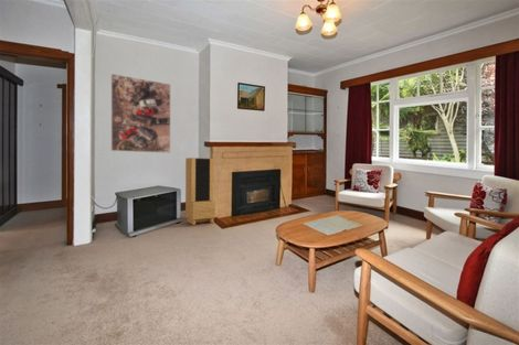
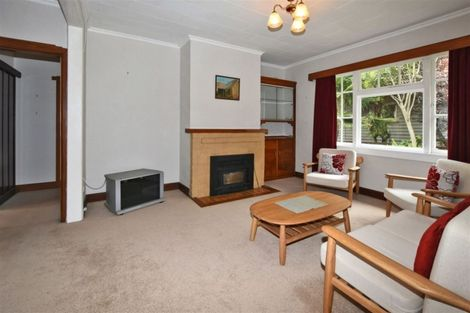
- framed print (141, 116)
- storage cabinet (200, 190)
